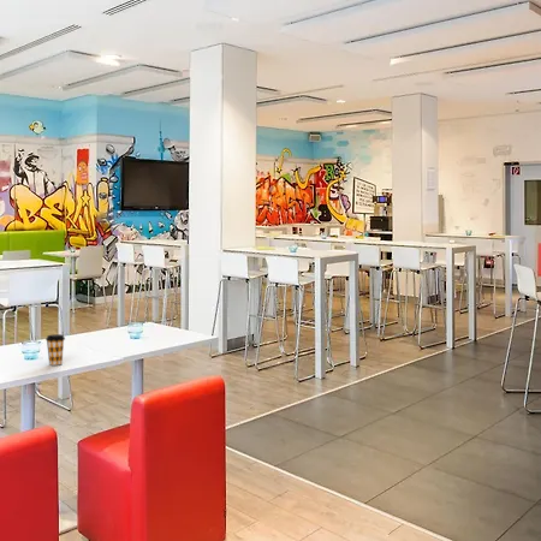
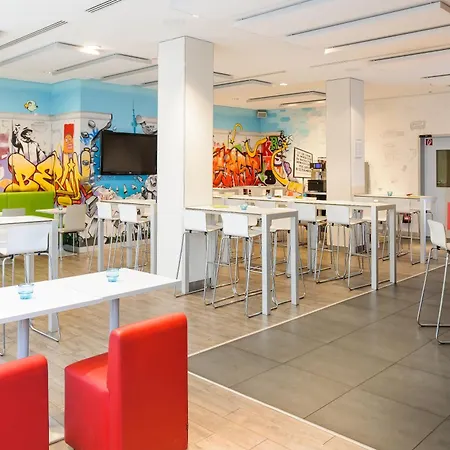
- coffee cup (55, 349)
